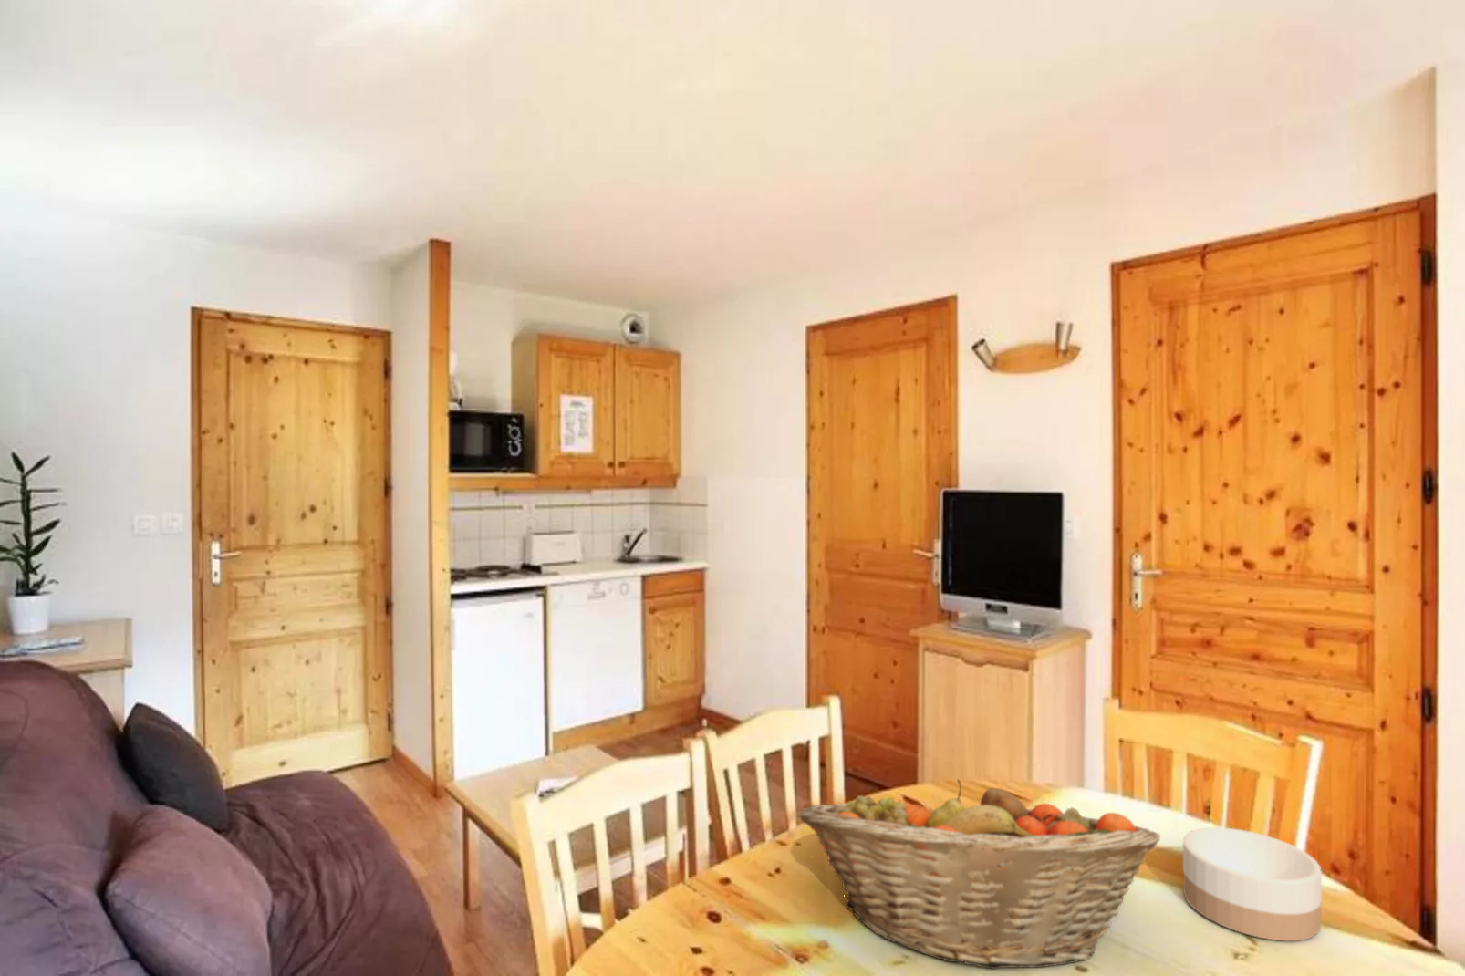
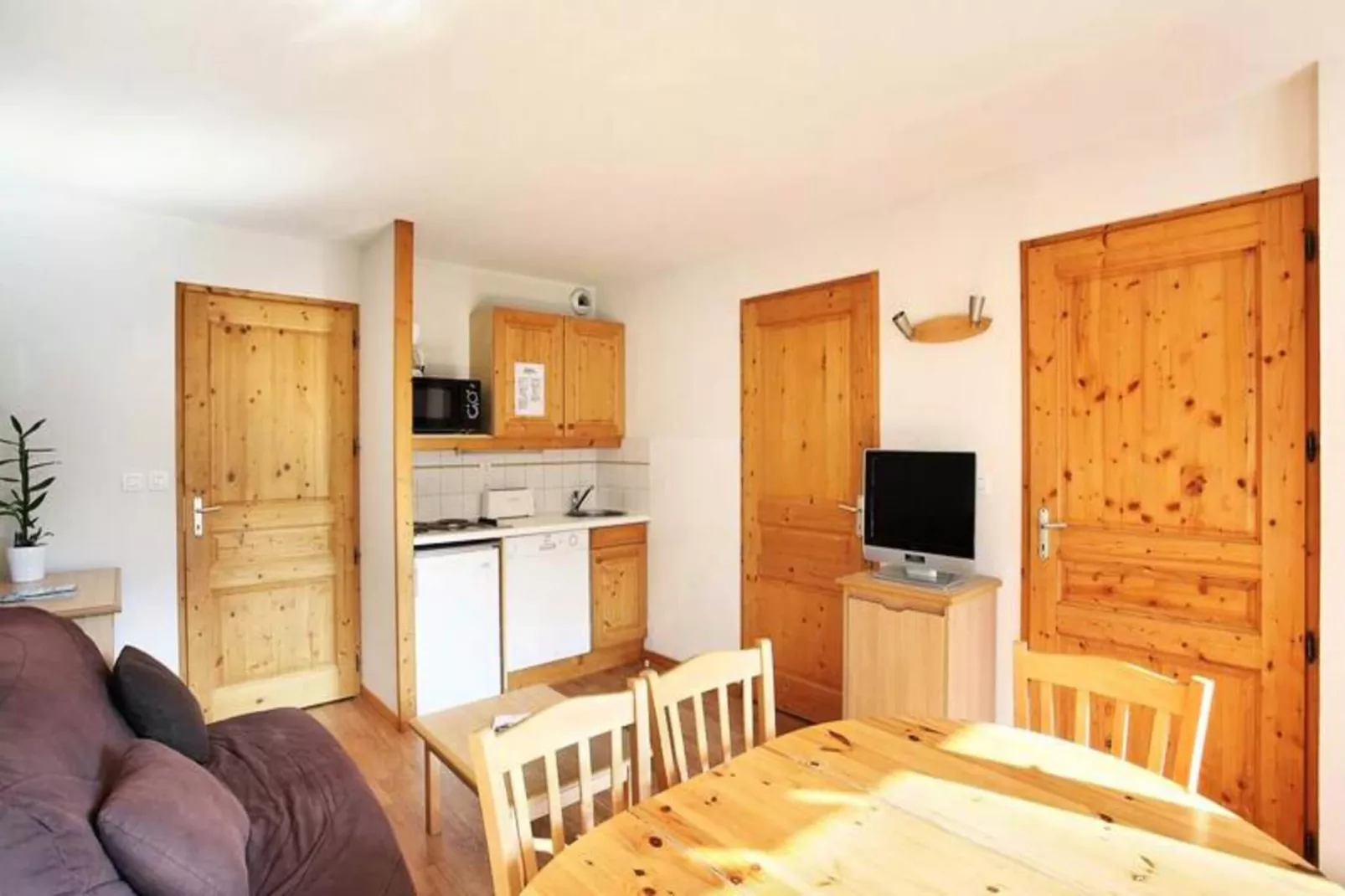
- fruit basket (969, 850)
- bowl (1249, 879)
